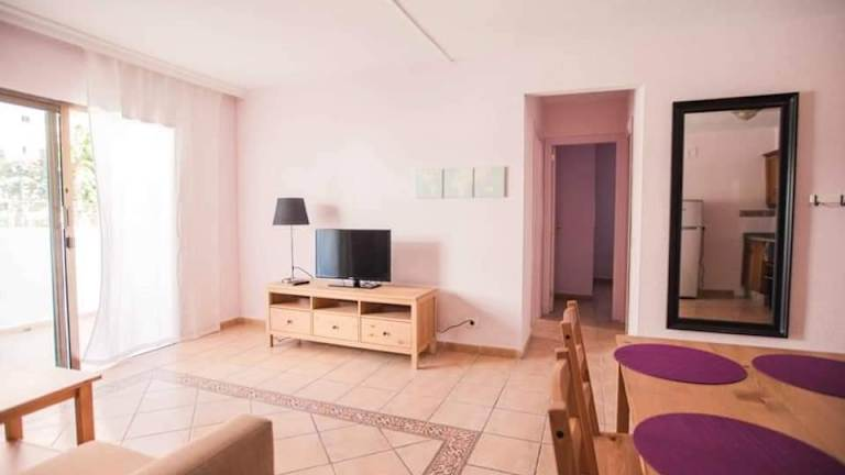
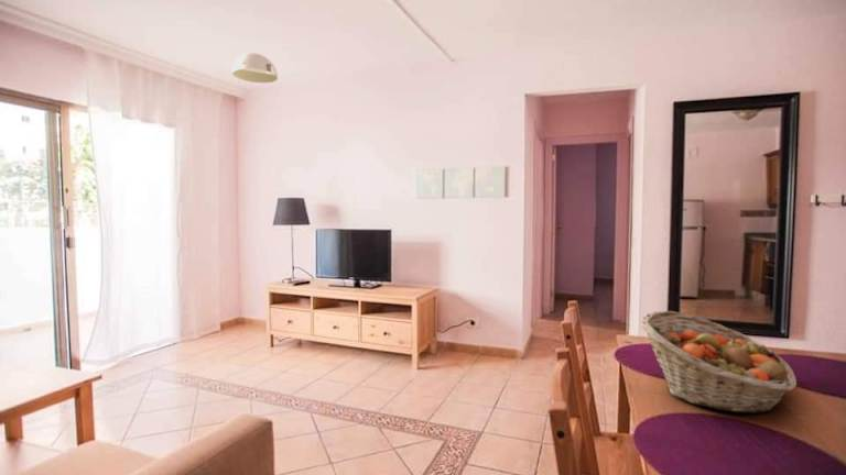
+ fruit basket (713, 356)
+ ceiling light (254, 65)
